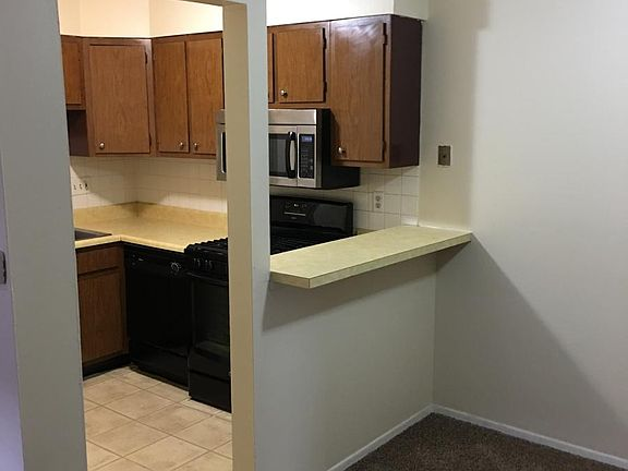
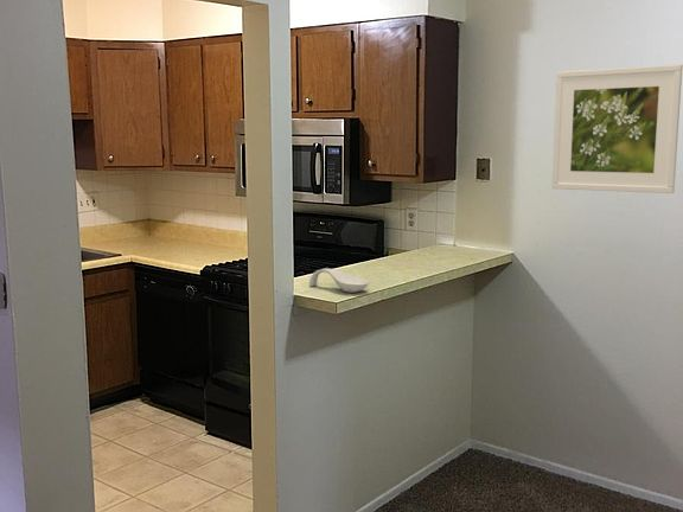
+ spoon rest (338, 280)
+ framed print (613, 130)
